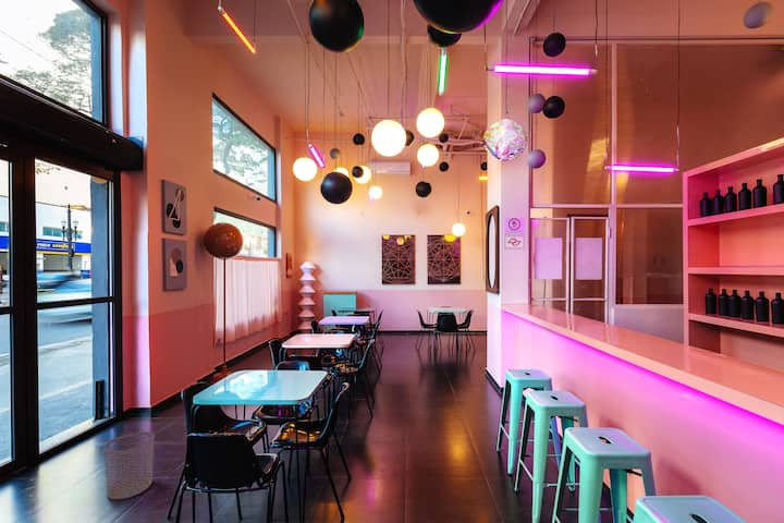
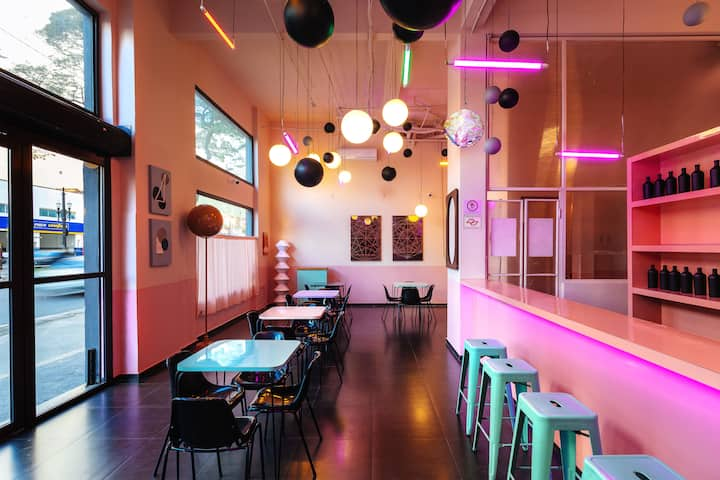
- waste bin (130, 464)
